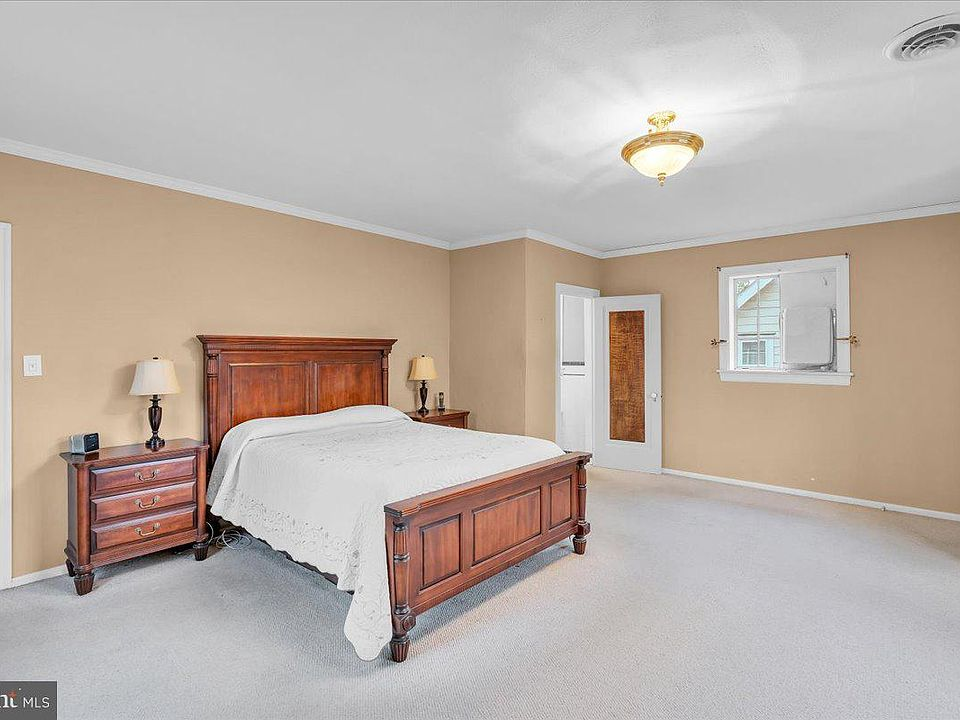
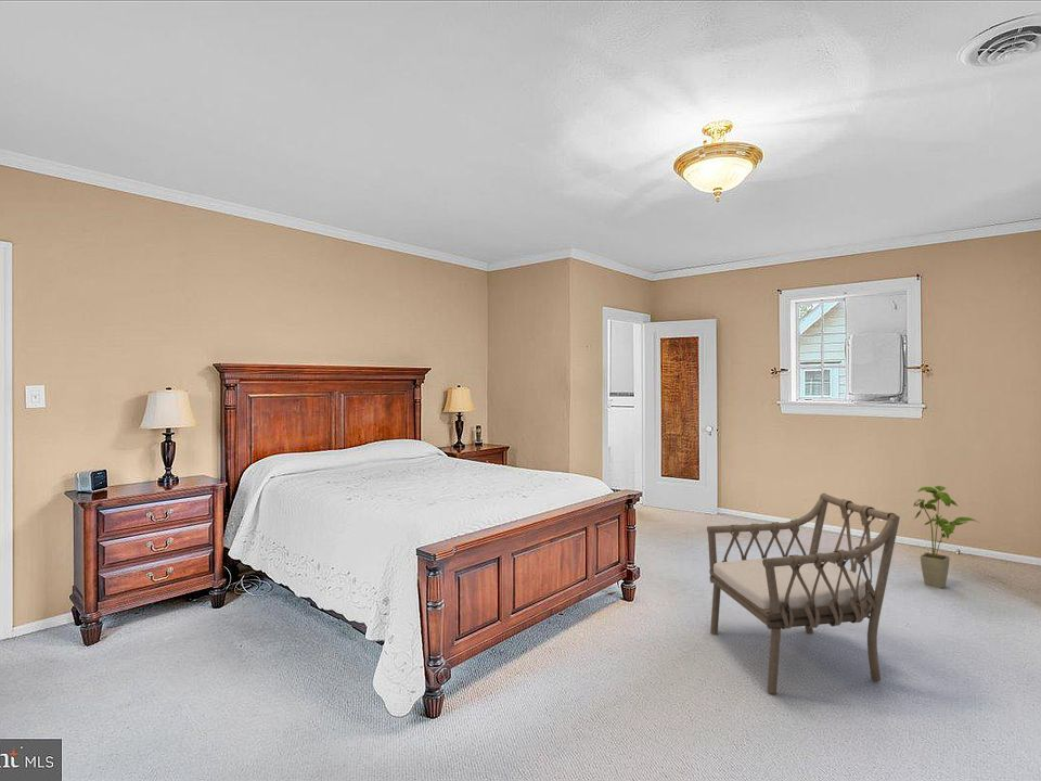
+ armchair (798, 580)
+ house plant (941, 537)
